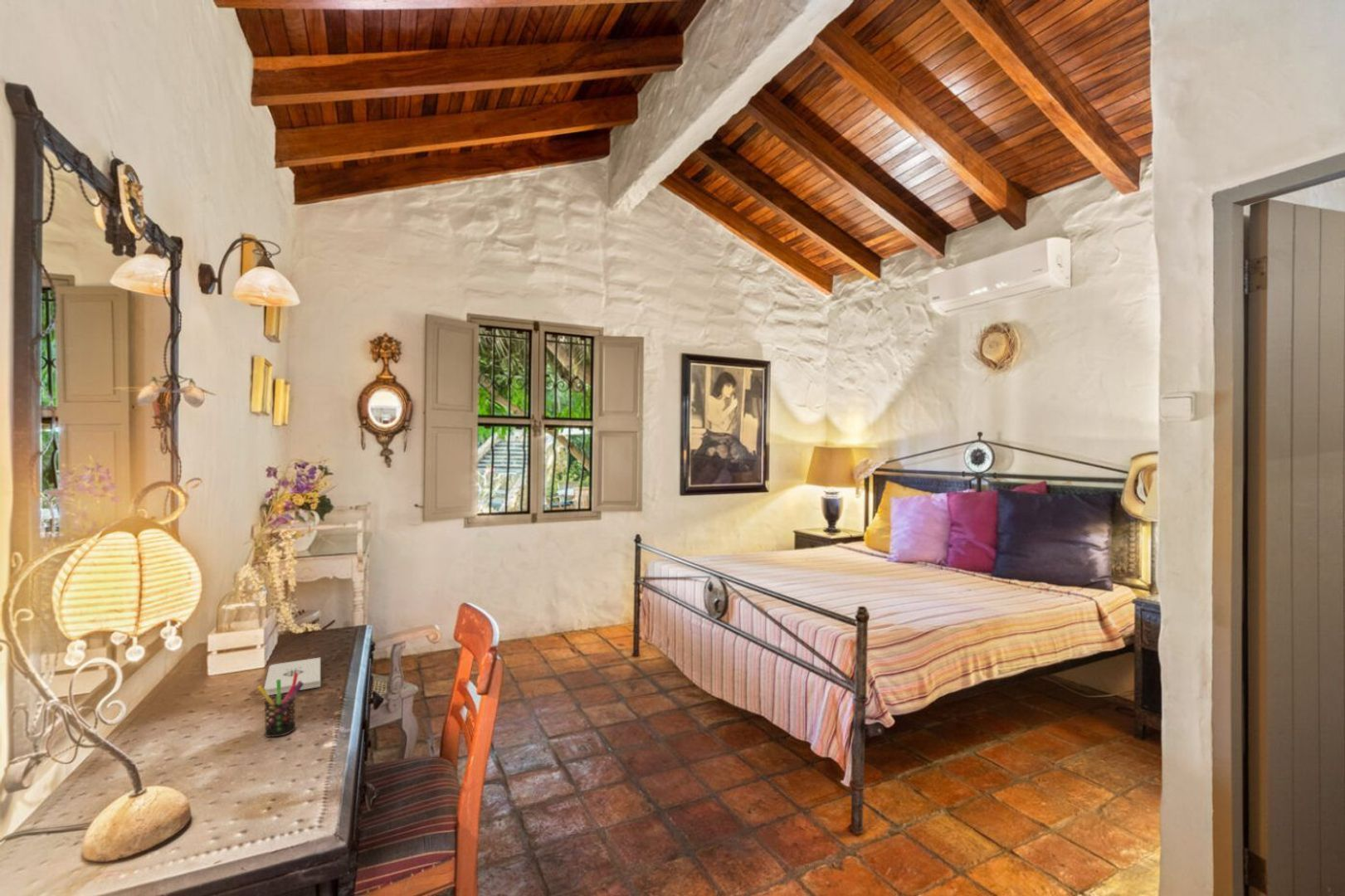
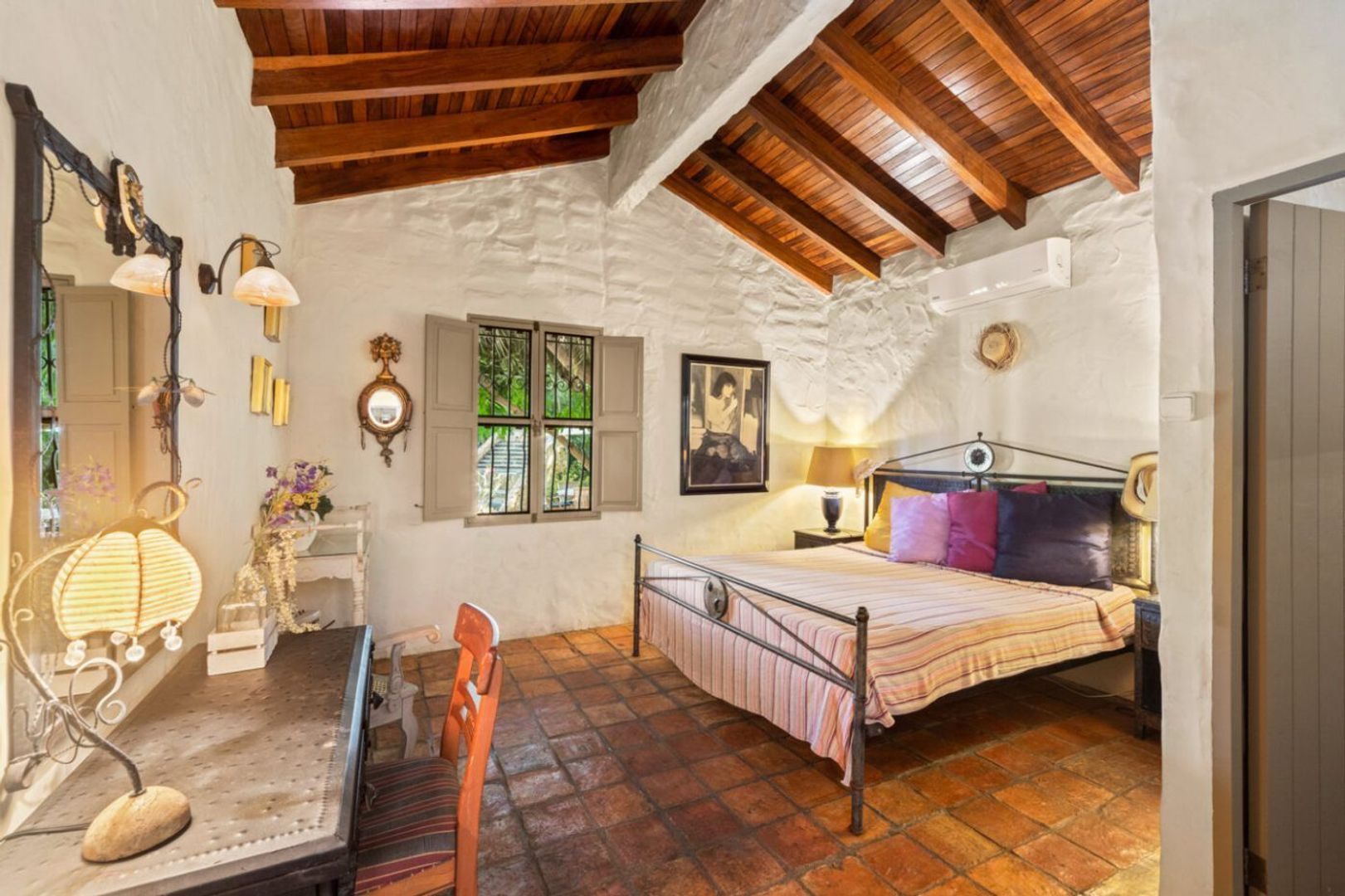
- pen holder (281, 702)
- notepad (294, 674)
